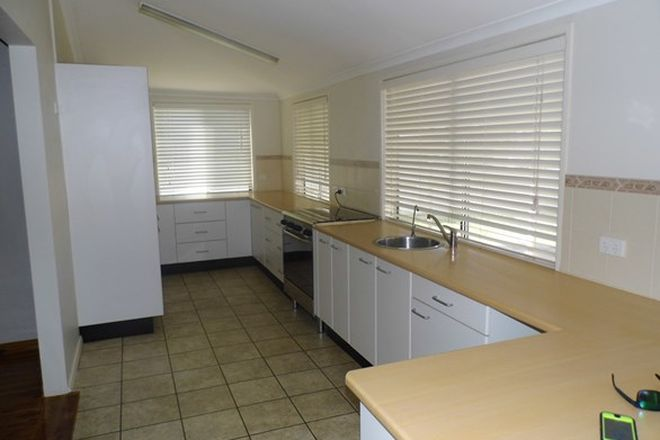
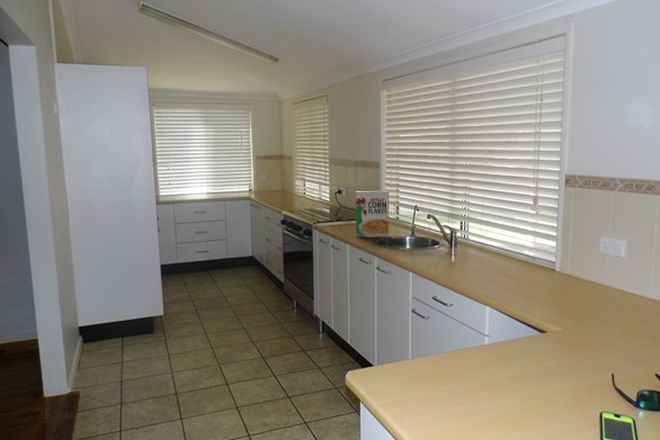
+ cereal box (372, 214)
